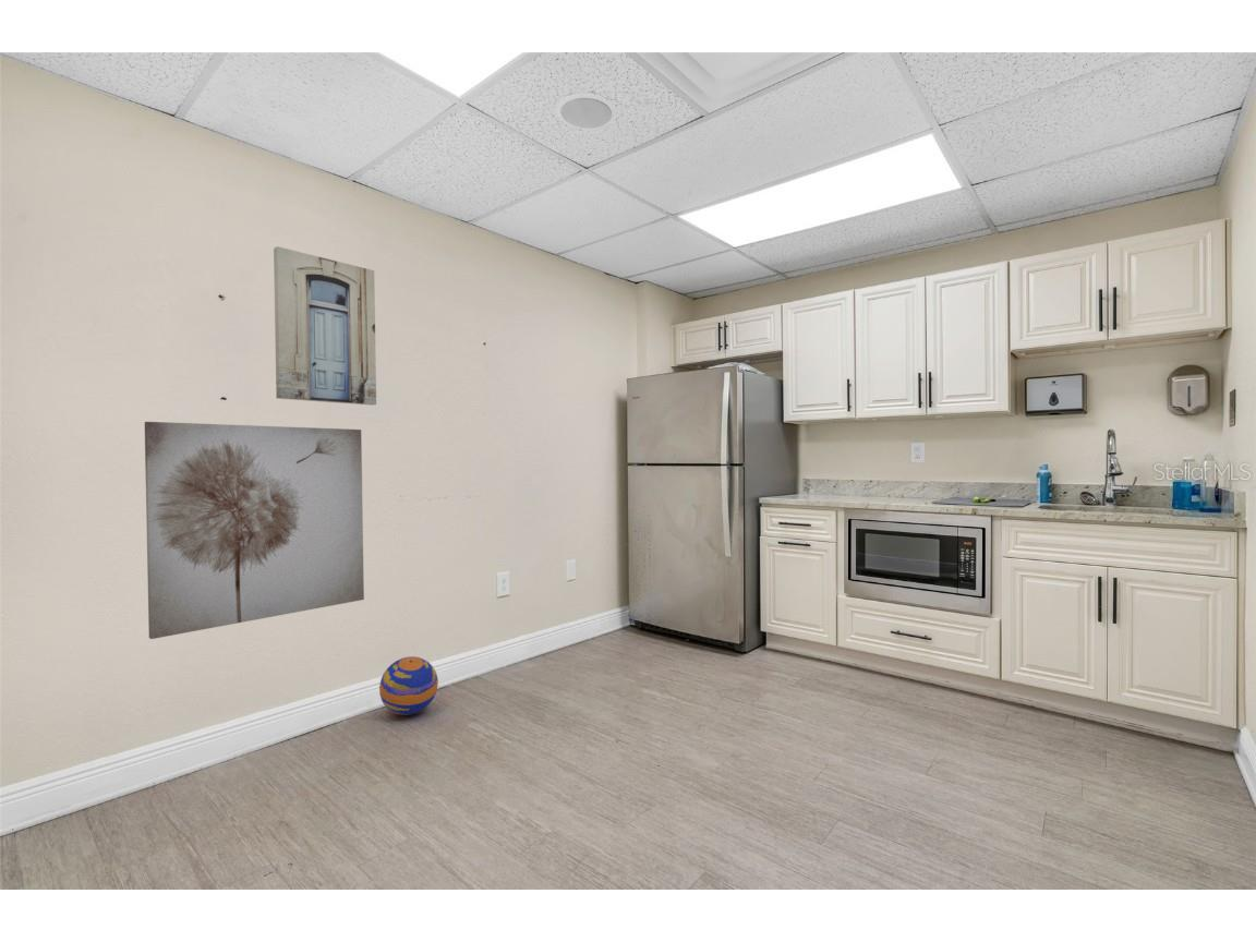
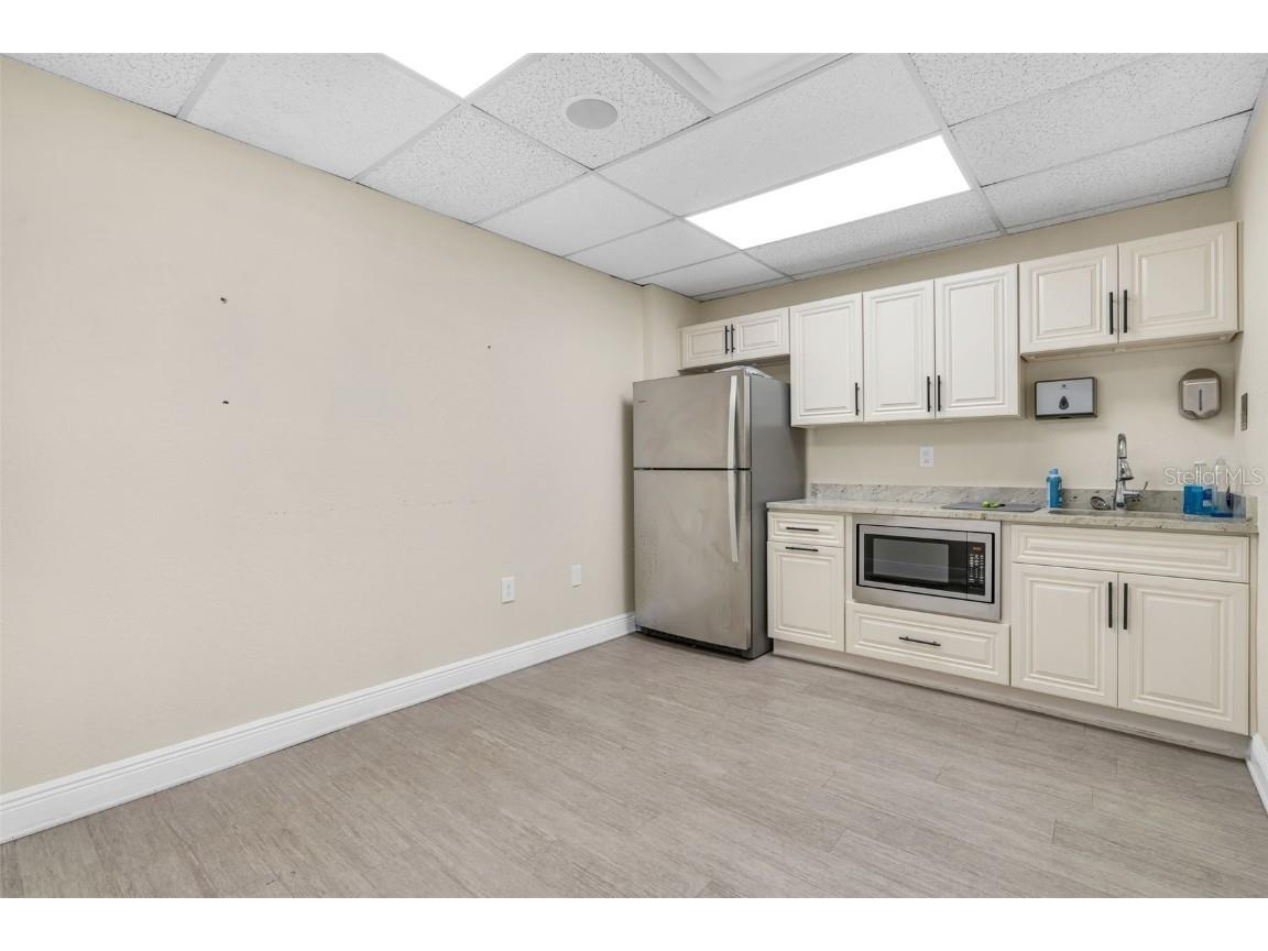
- wall art (327, 330)
- ball (409, 685)
- wall art (267, 521)
